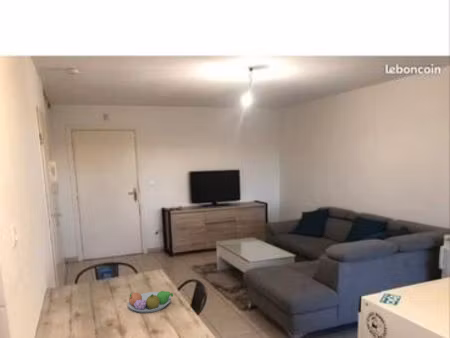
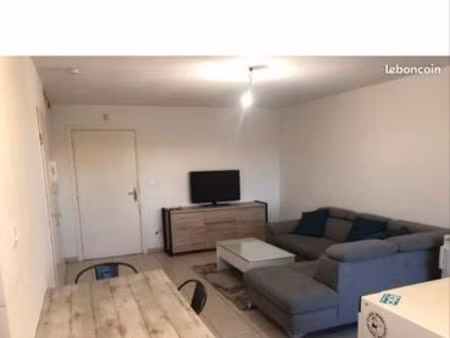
- fruit bowl (150, 297)
